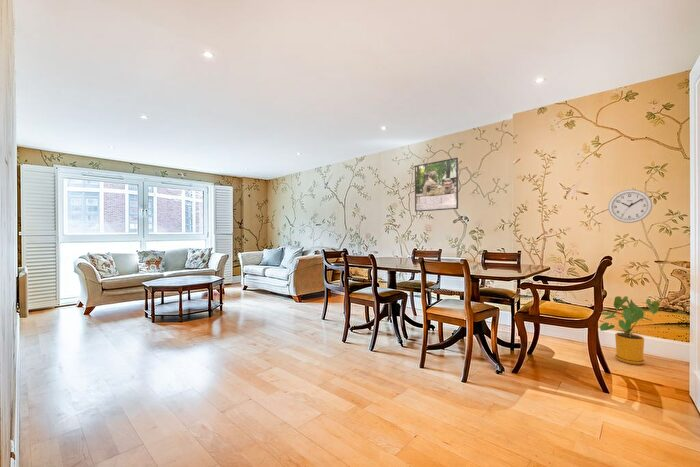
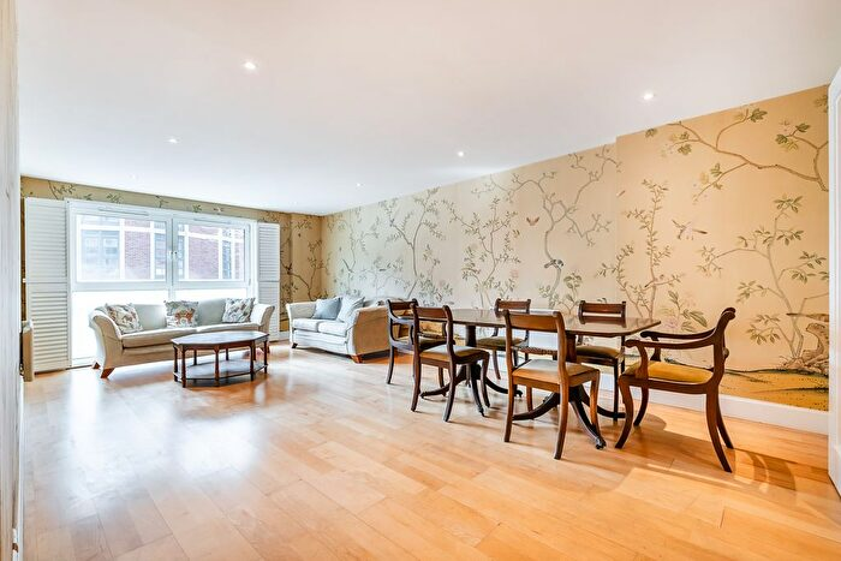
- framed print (435, 186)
- wall clock (629, 206)
- house plant (627, 329)
